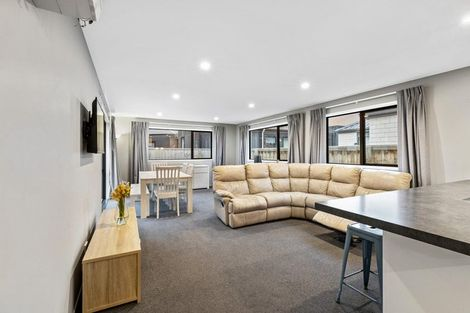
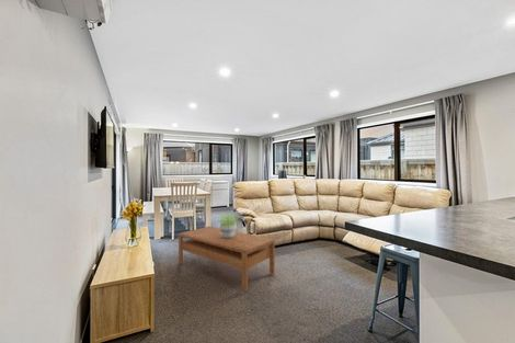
+ coffee table (224, 252)
+ potted plant (227, 225)
